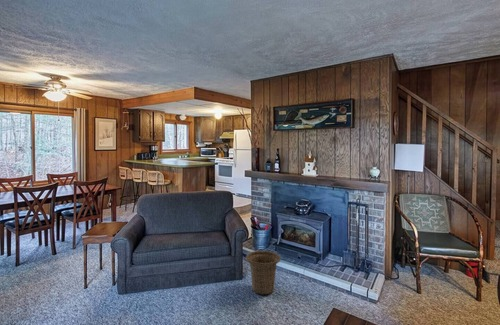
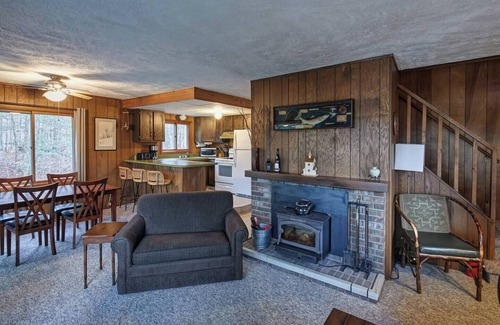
- basket (263, 273)
